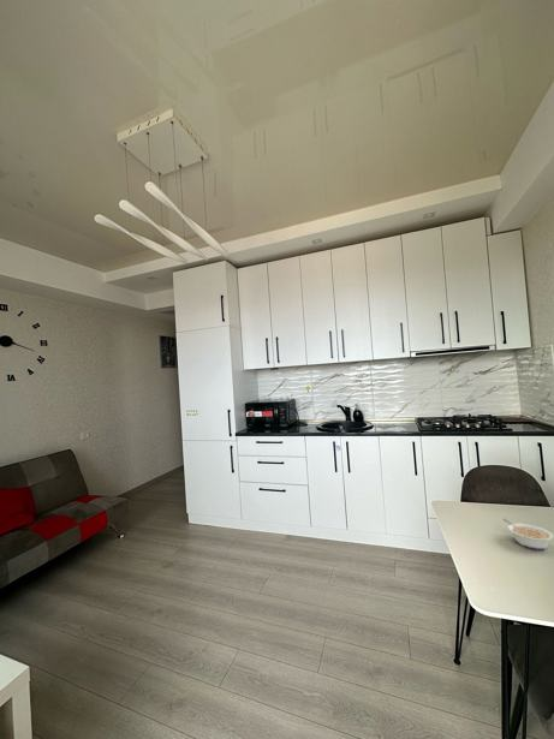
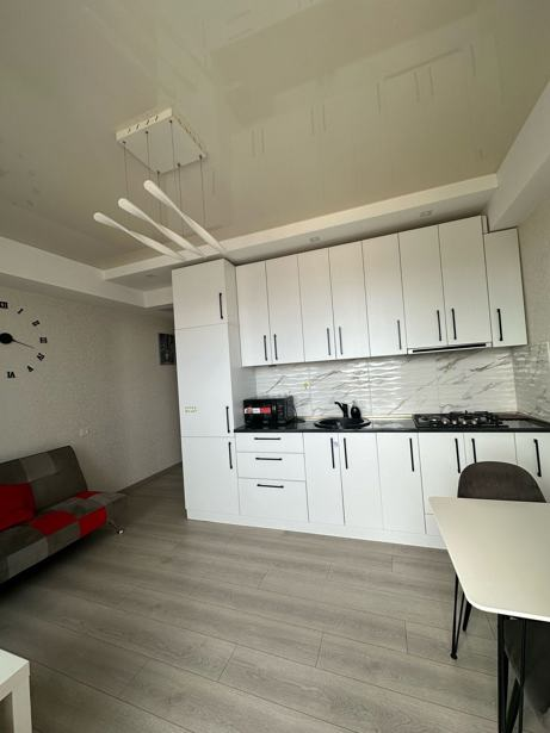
- legume (528, 535)
